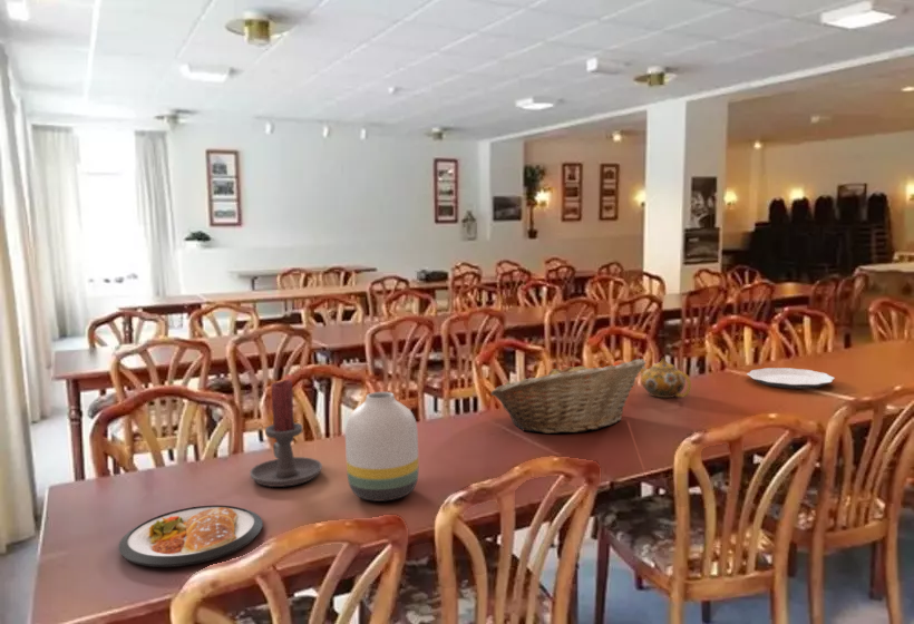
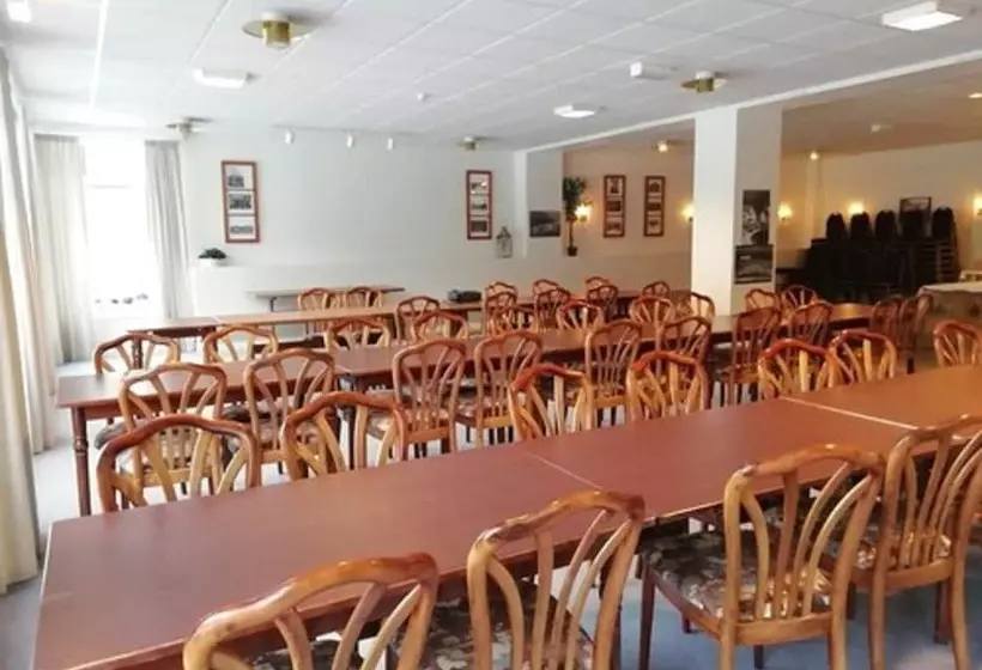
- vase (381, 445)
- dish (192, 529)
- plate (789, 378)
- teapot (662, 376)
- candle holder (282, 426)
- fruit basket (570, 389)
